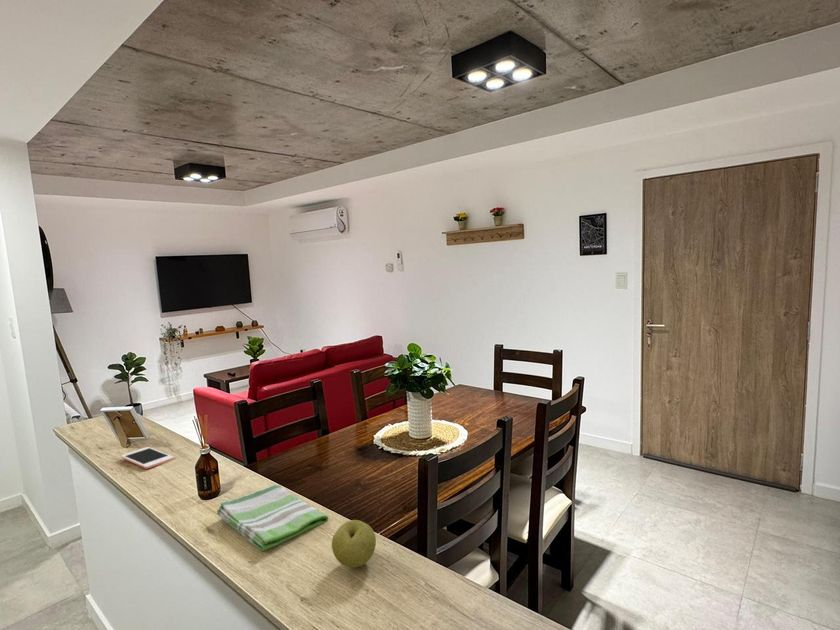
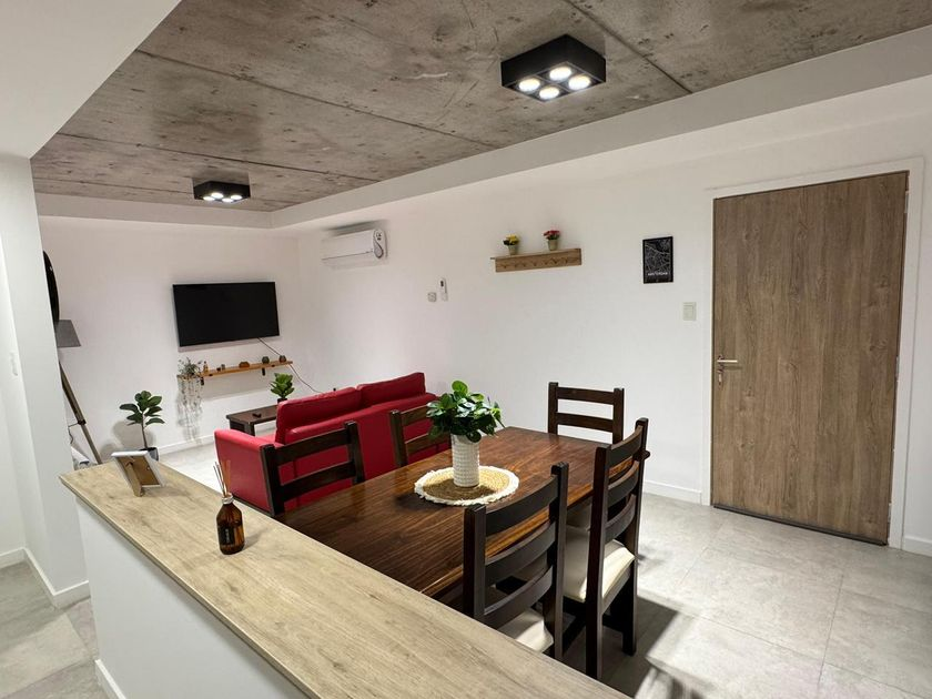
- dish towel (271, 512)
- cell phone (147, 457)
- apple (354, 544)
